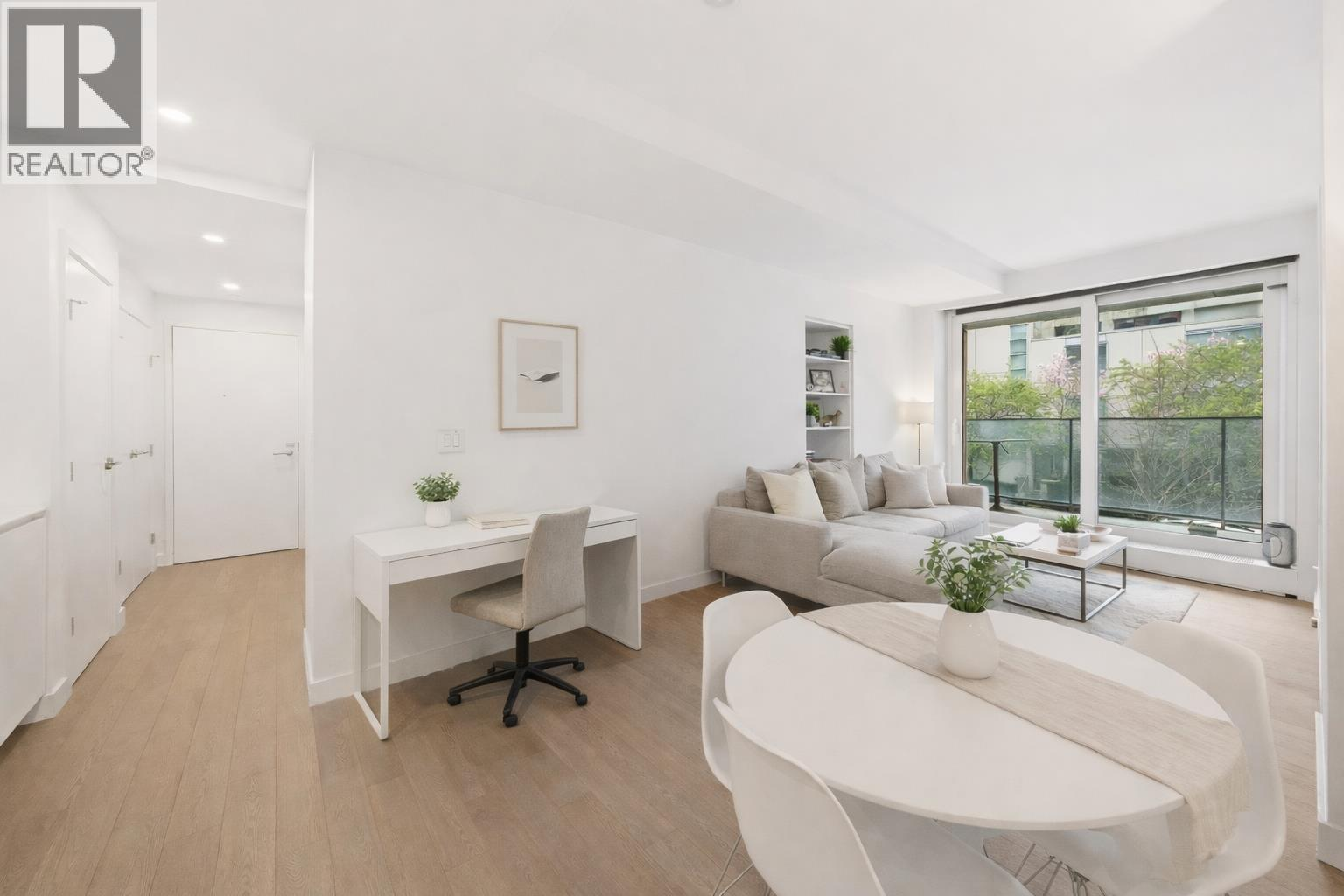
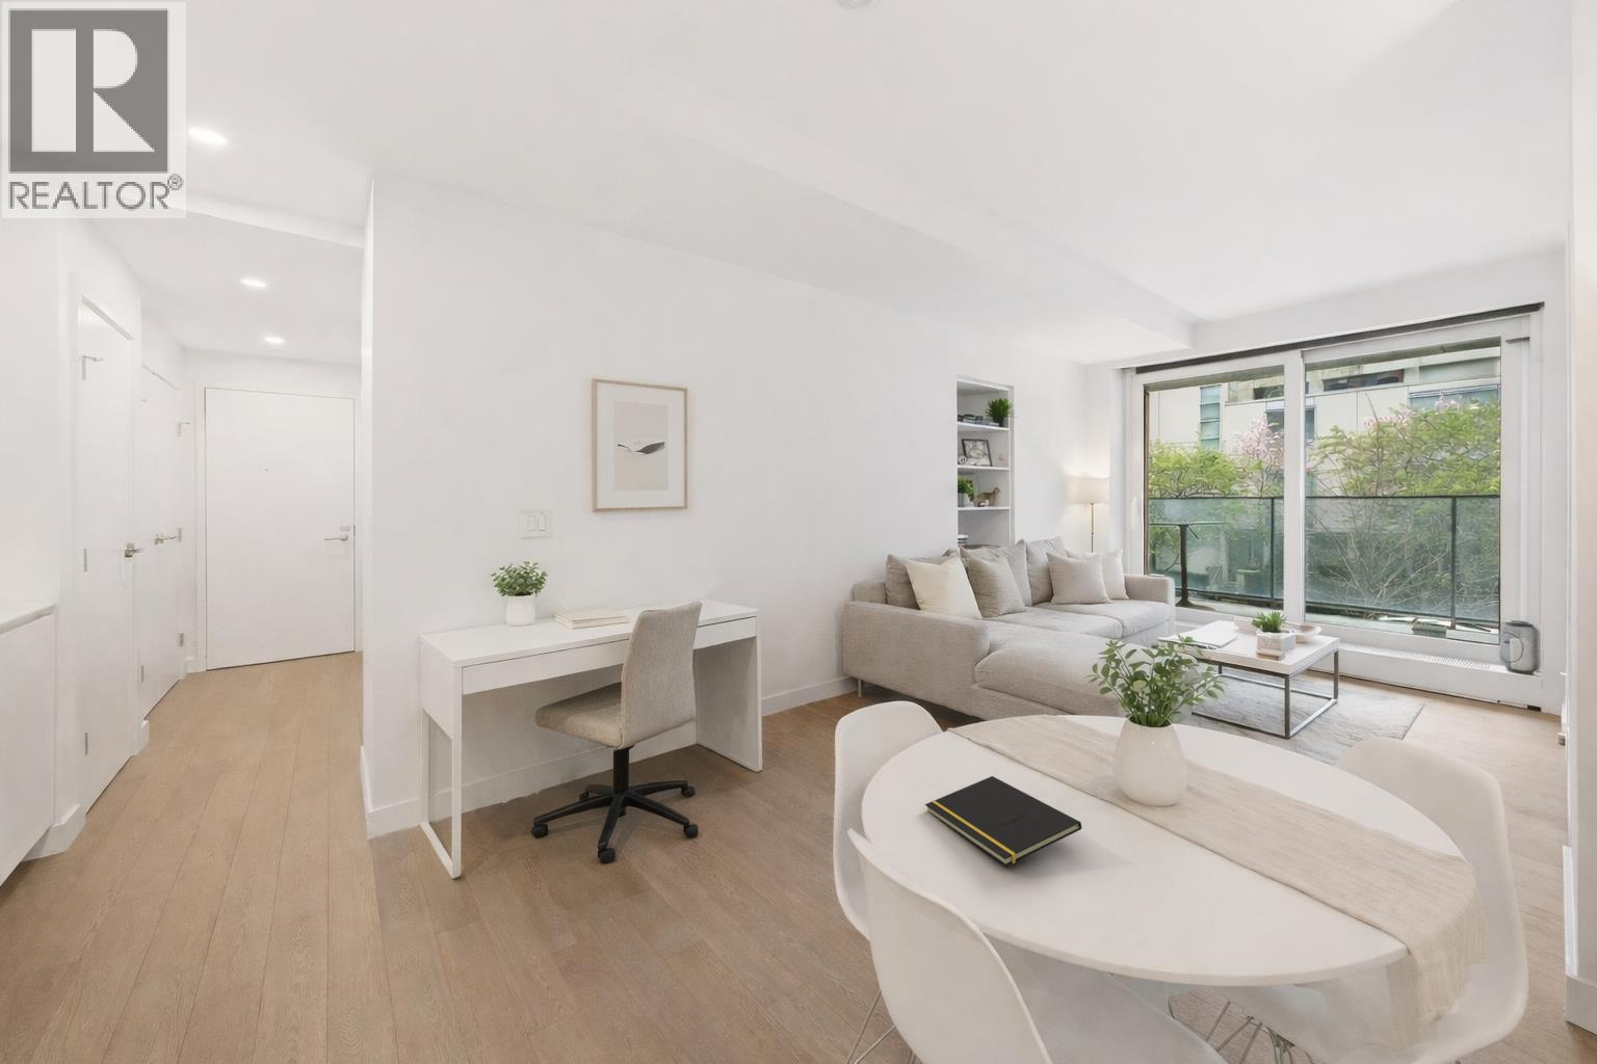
+ notepad (998, 816)
